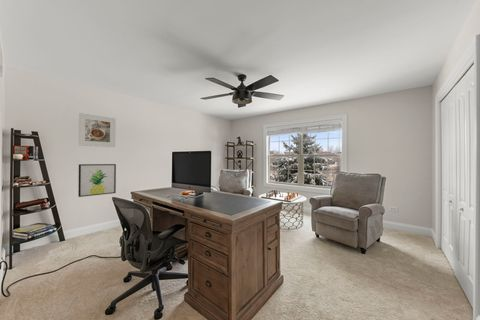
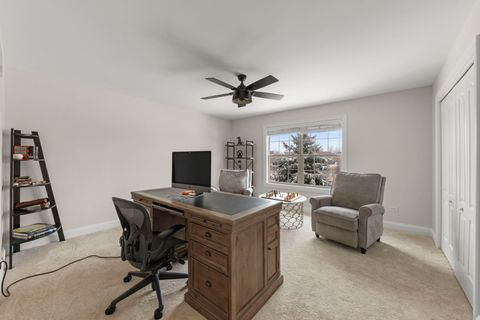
- wall art (98, 179)
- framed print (98, 131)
